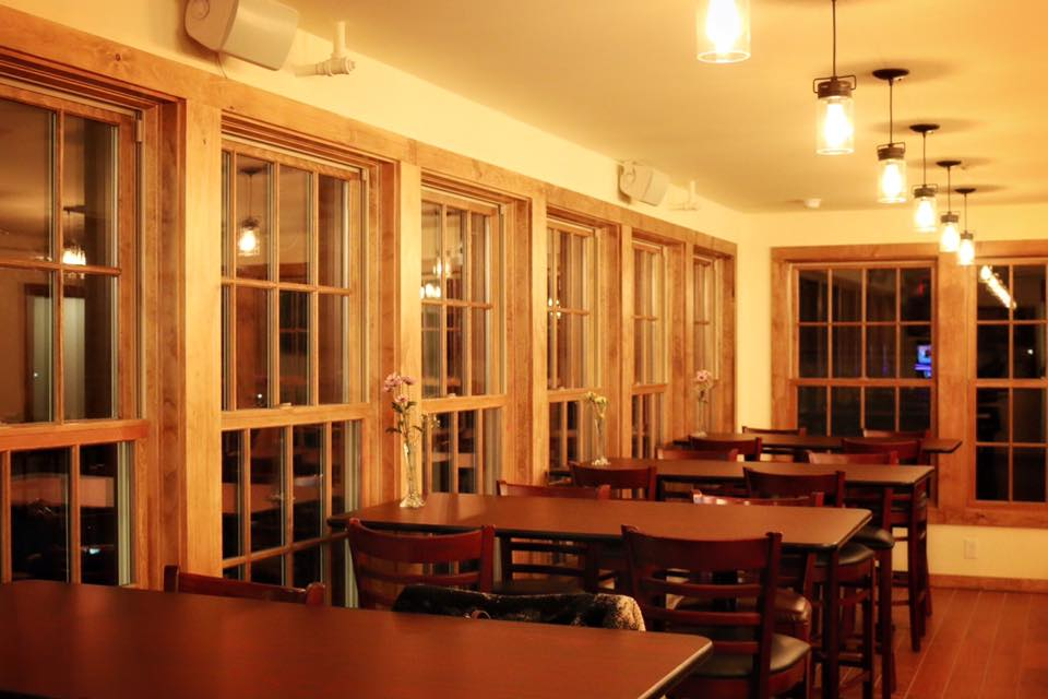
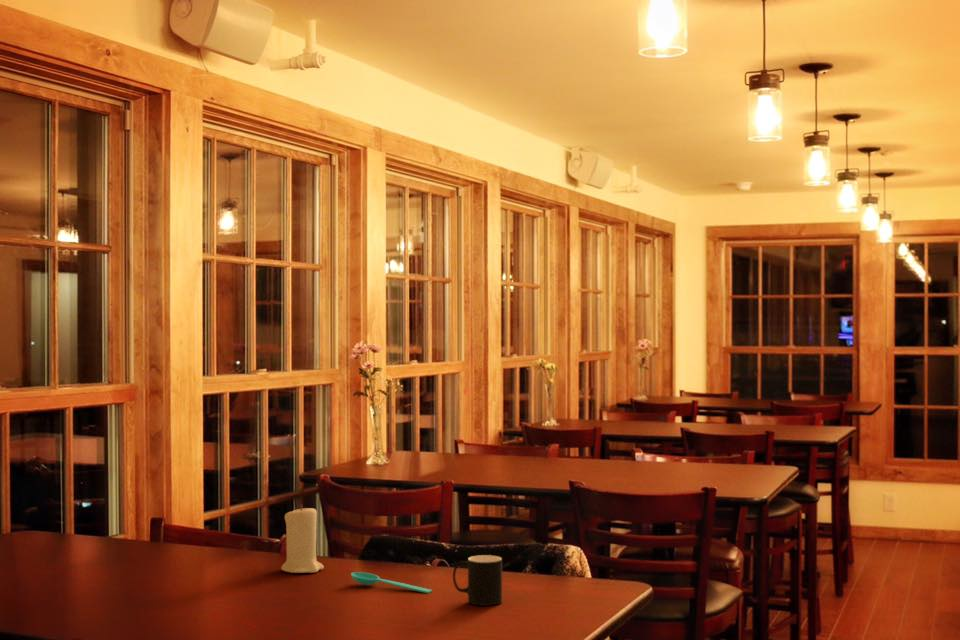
+ spoon (390, 582)
+ candle (302, 537)
+ cup (477, 579)
